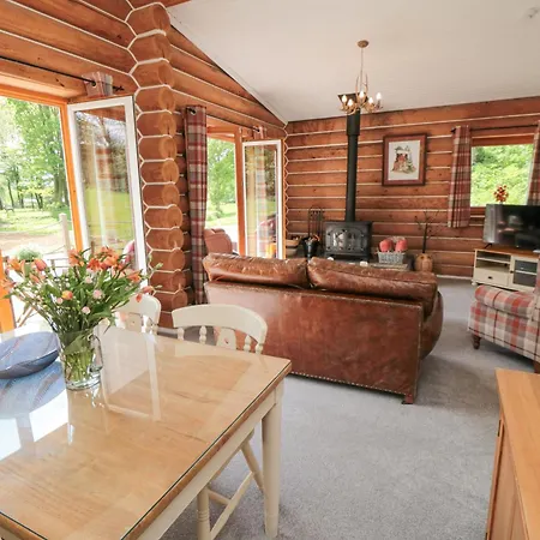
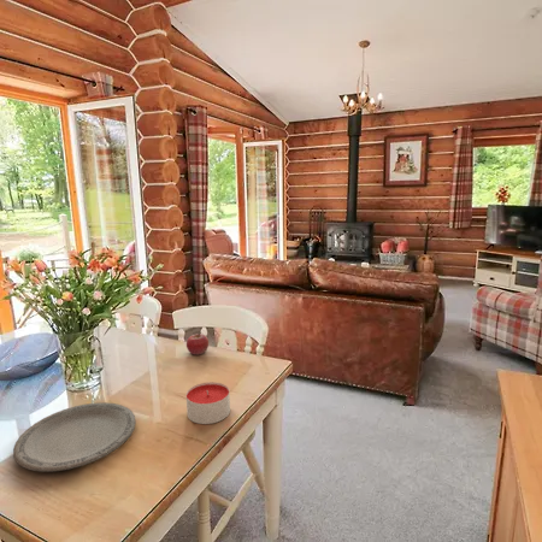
+ fruit (198, 342)
+ candle (208, 401)
+ plate (78, 434)
